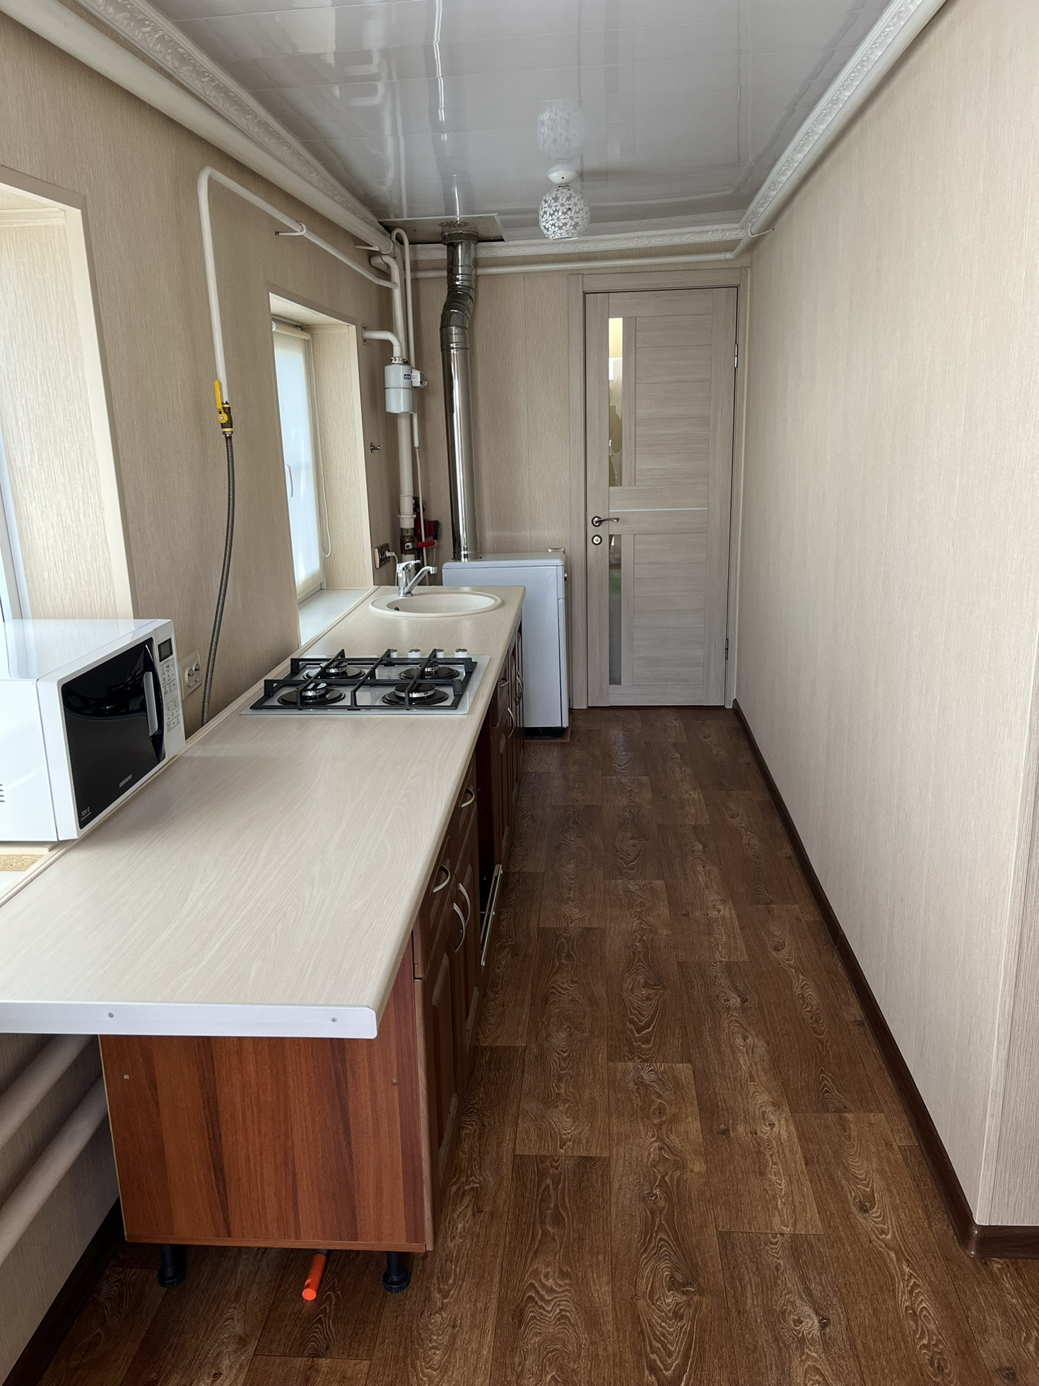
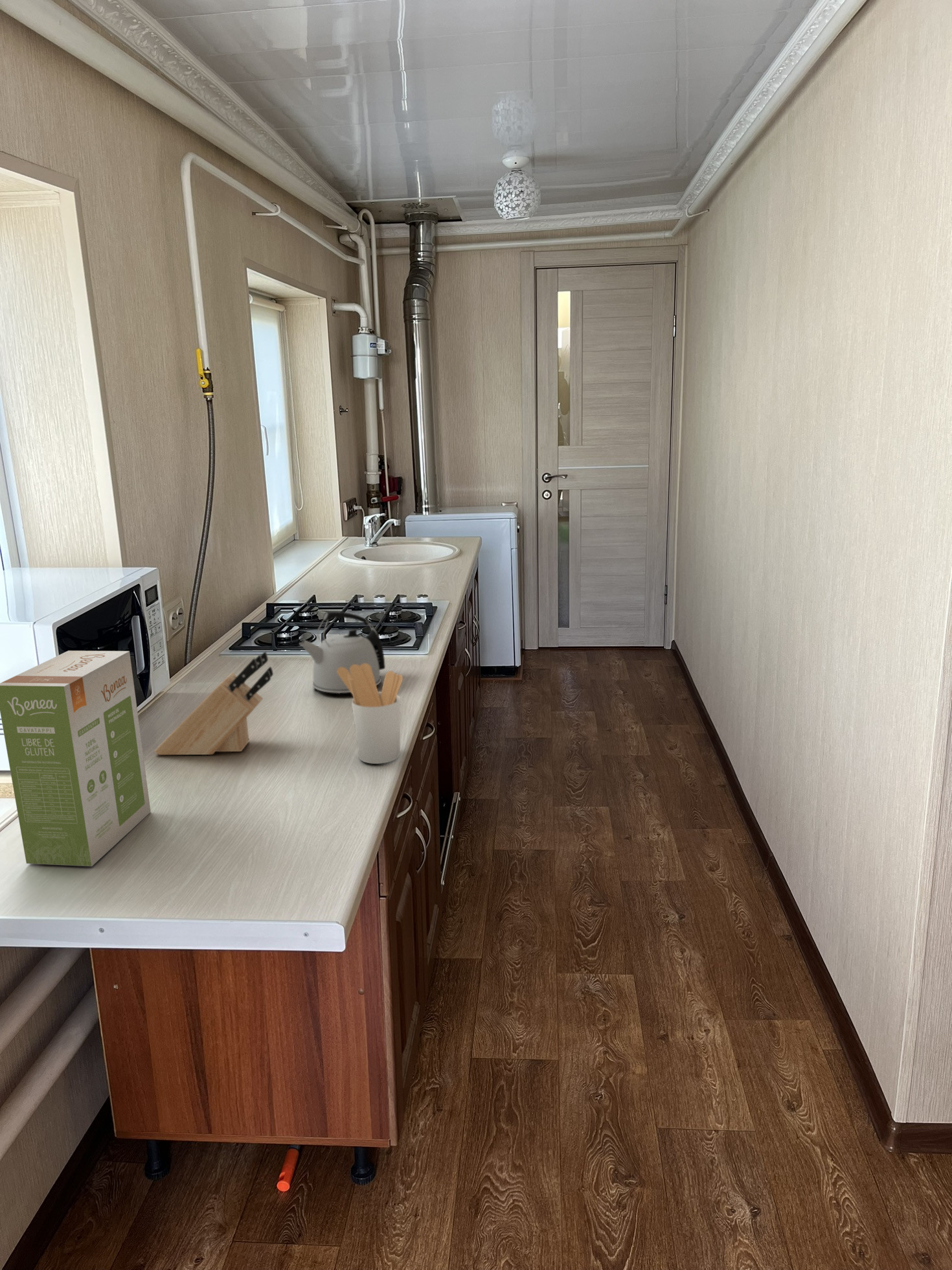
+ utensil holder (370, 710)
+ food box (79, 754)
+ kettle (343, 648)
+ knife block (215, 702)
